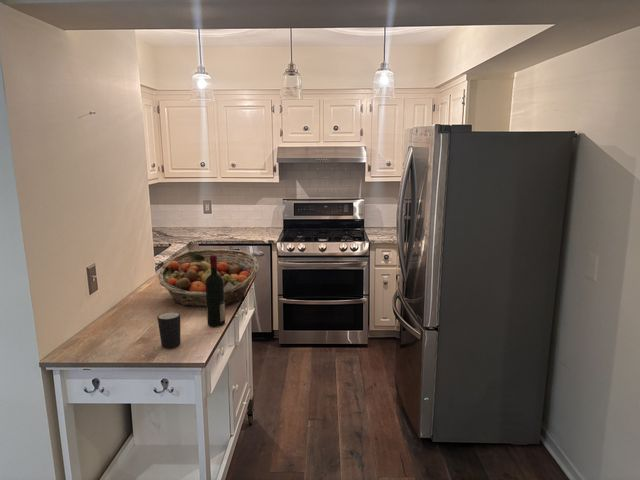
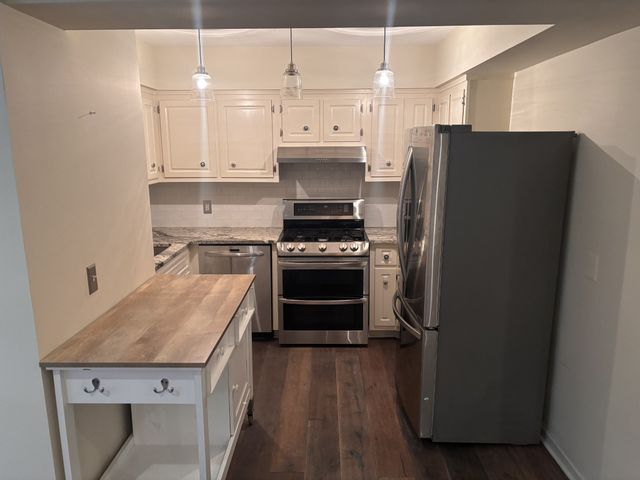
- fruit basket (208, 275)
- alcohol (214, 290)
- mug (171, 329)
